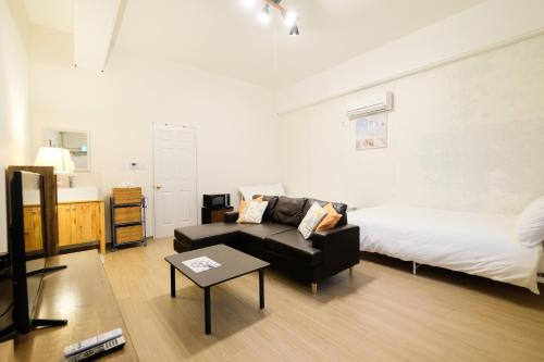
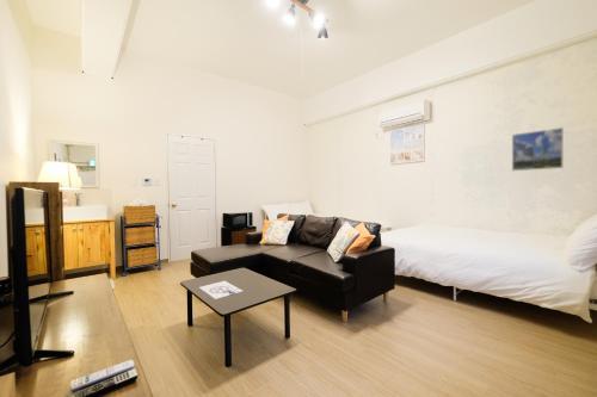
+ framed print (536, 150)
